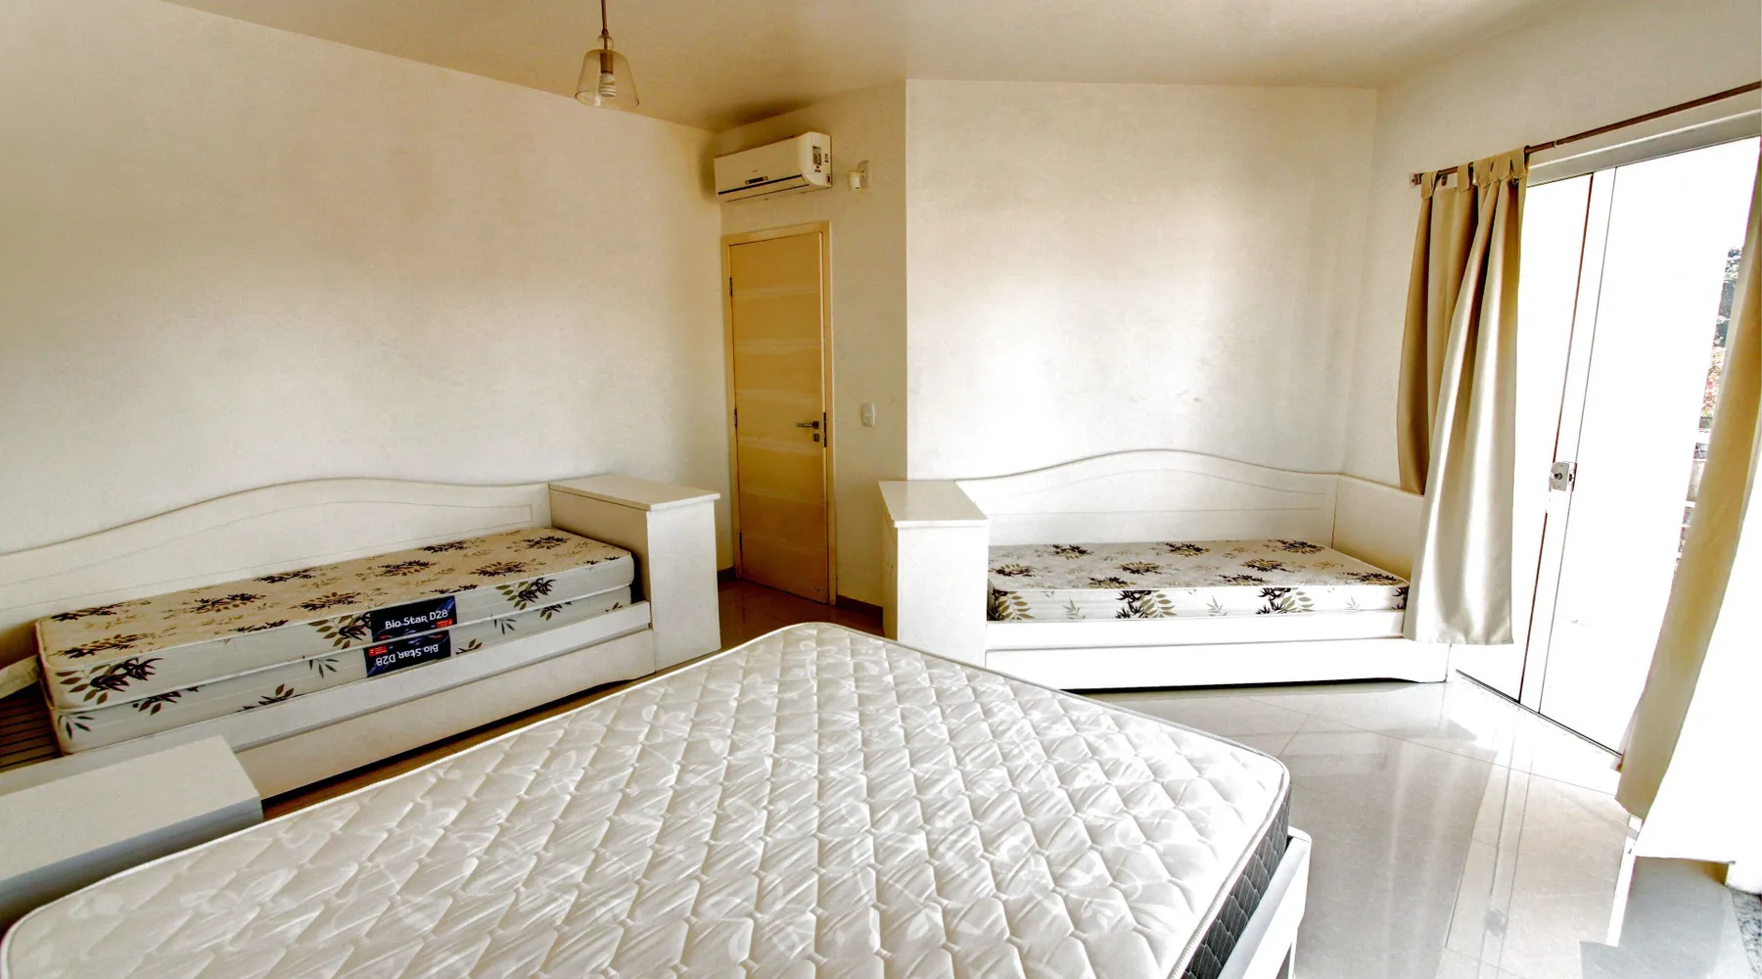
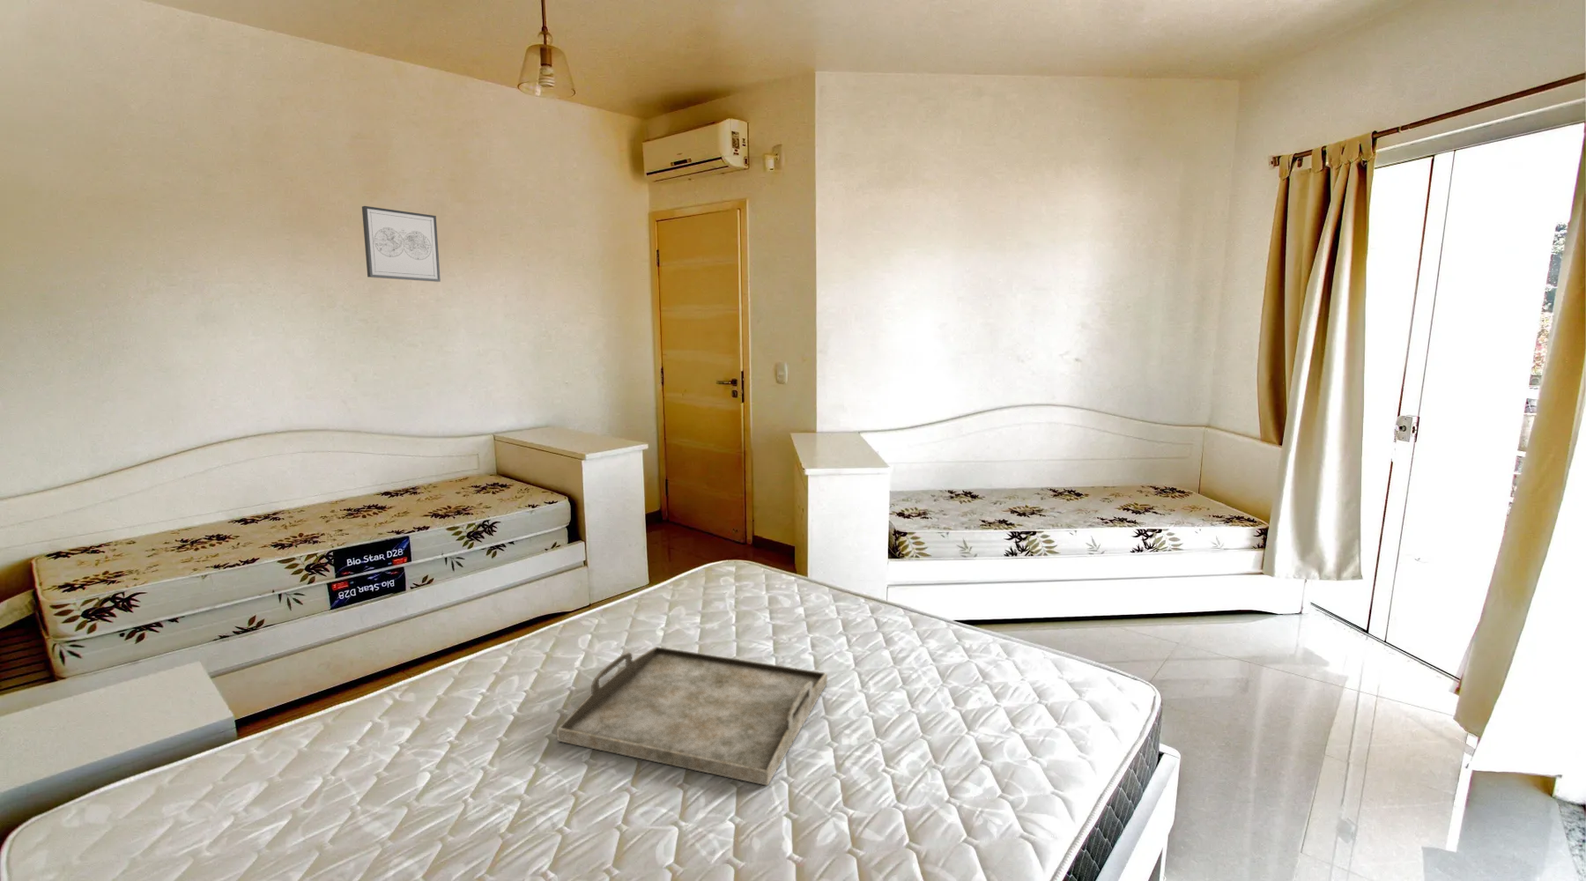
+ serving tray (702, 693)
+ wall art (402, 245)
